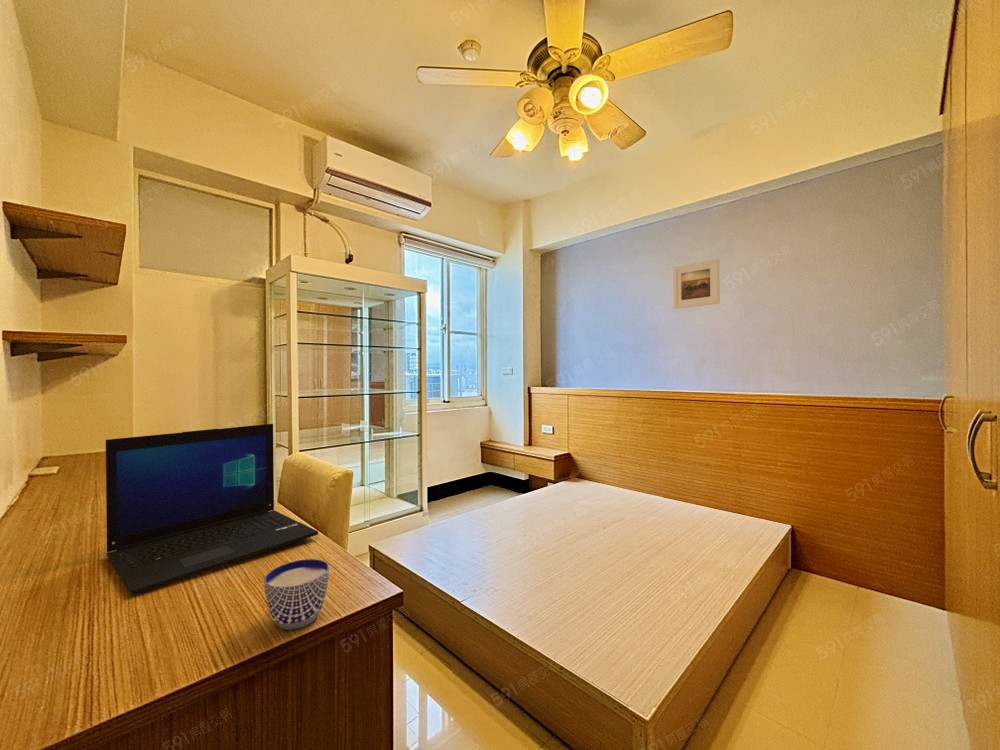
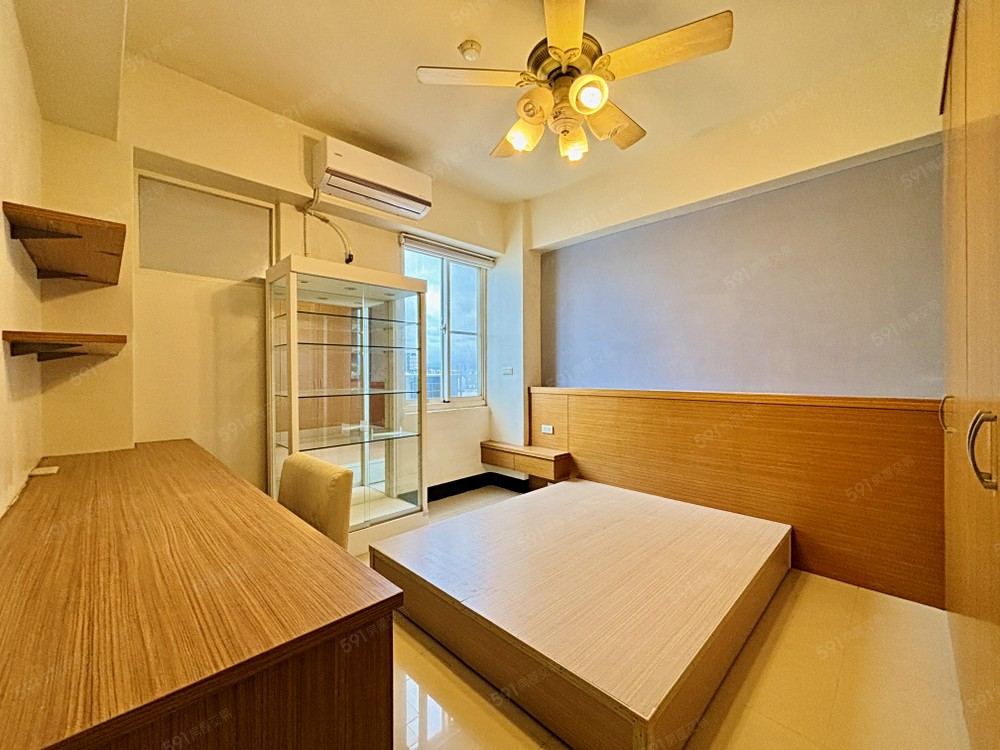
- laptop (217, 490)
- cup (297, 590)
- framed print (695, 284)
